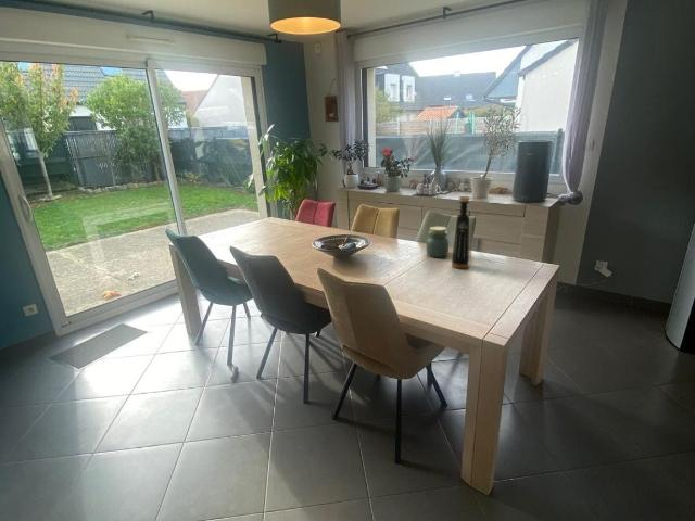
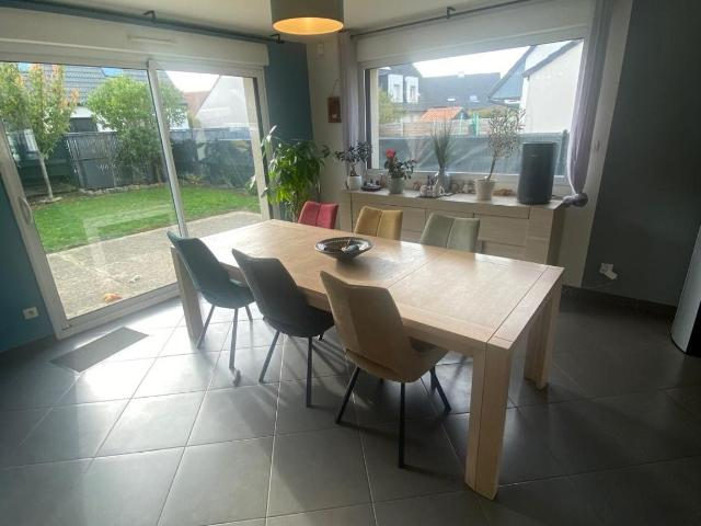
- bottle (462, 232)
- jar (438, 241)
